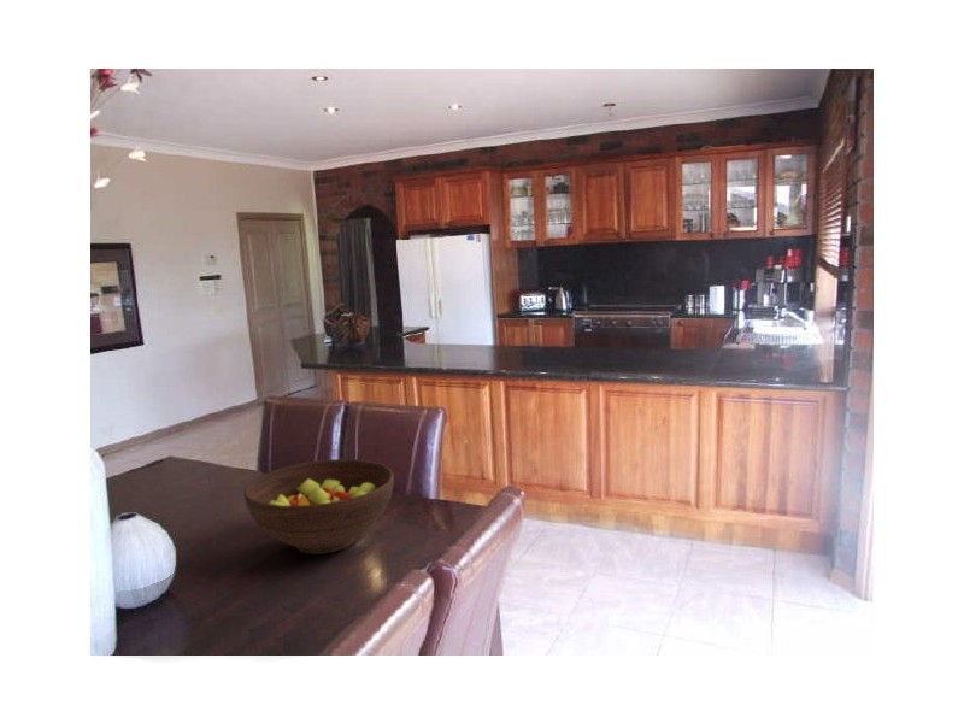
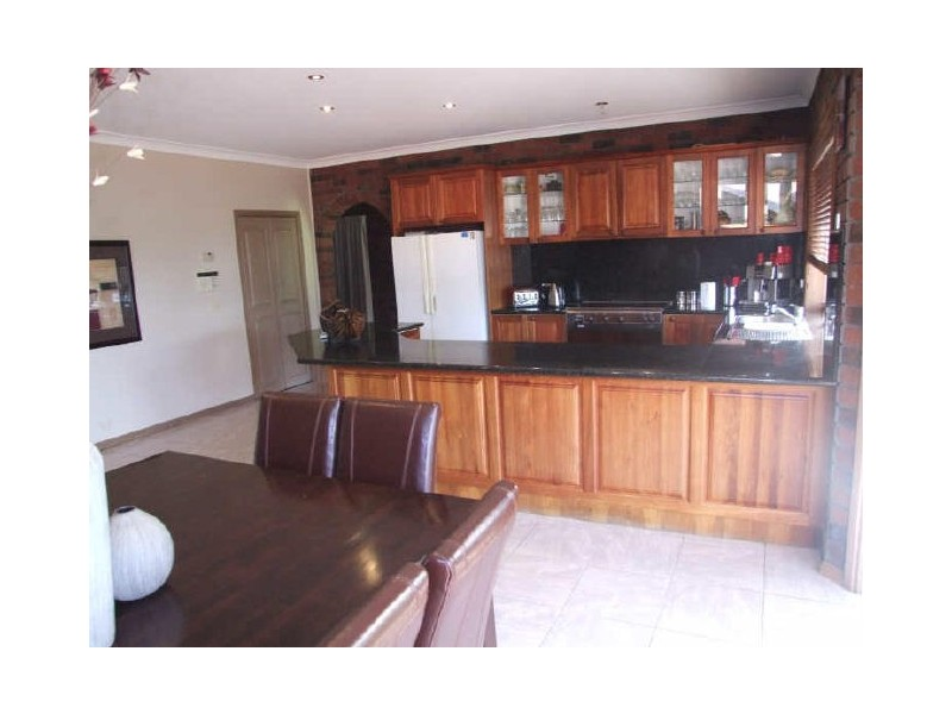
- fruit bowl (323, 512)
